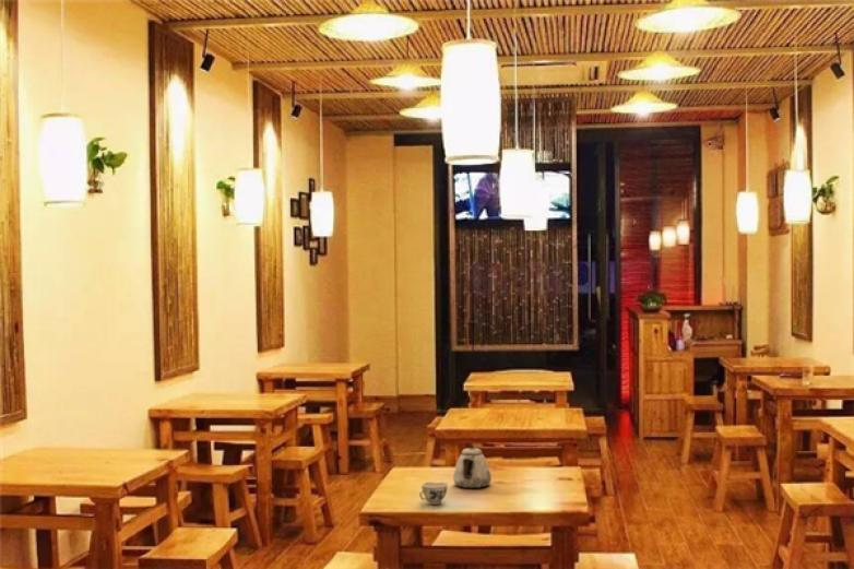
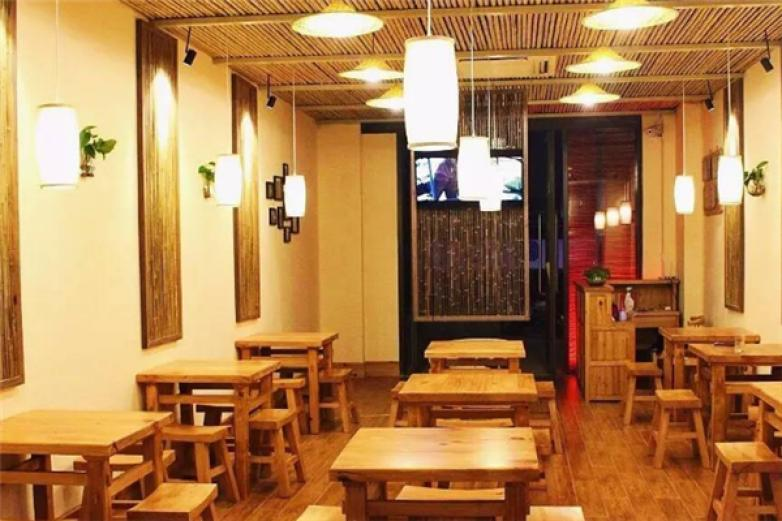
- teapot (473, 464)
- chinaware (434, 494)
